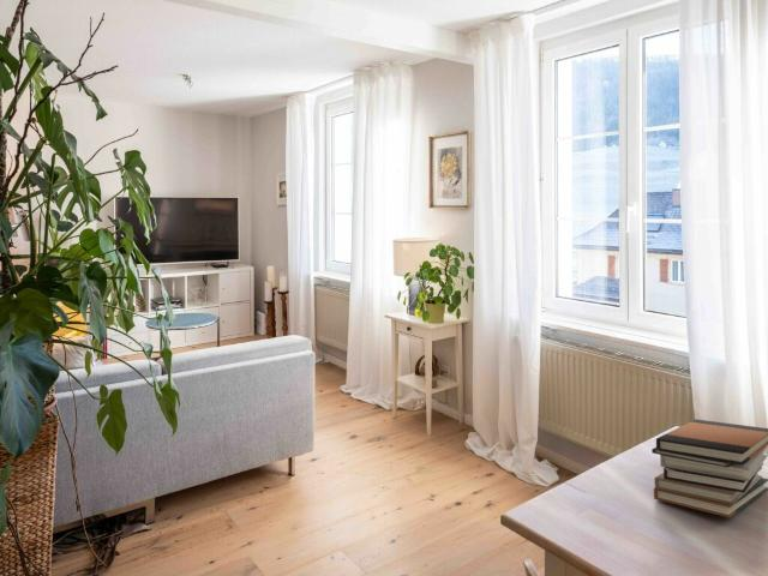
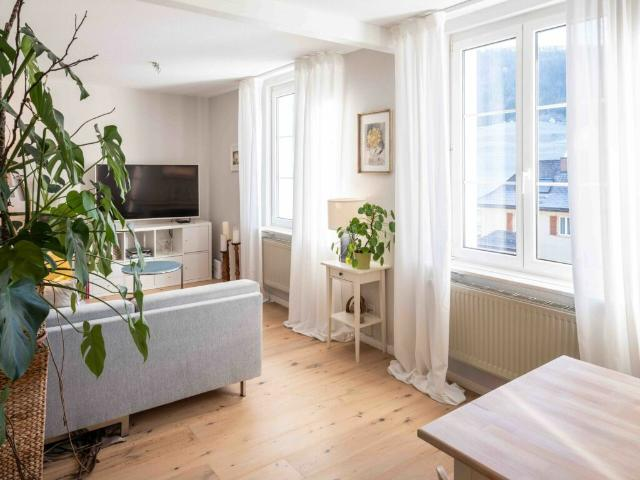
- book stack (714, 463)
